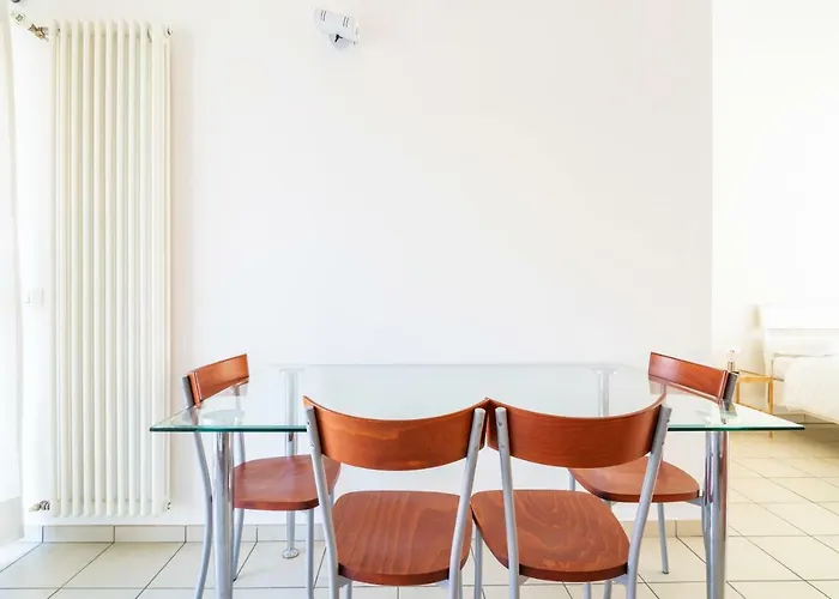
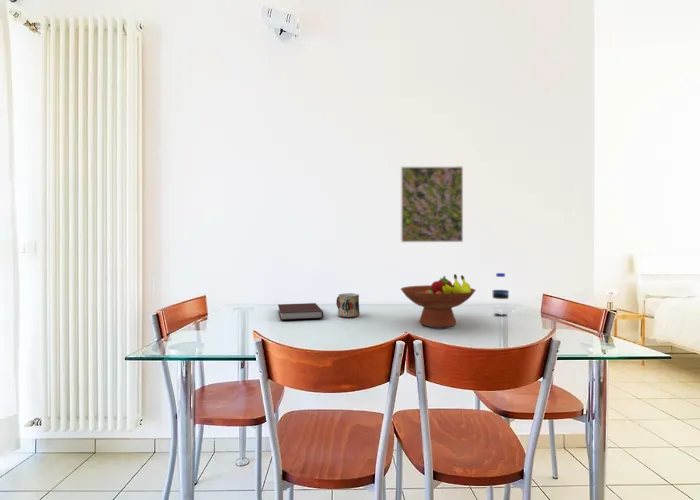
+ notebook (299, 310)
+ fruit bowl (437, 299)
+ water bottle (500, 294)
+ mug (347, 304)
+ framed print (431, 204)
